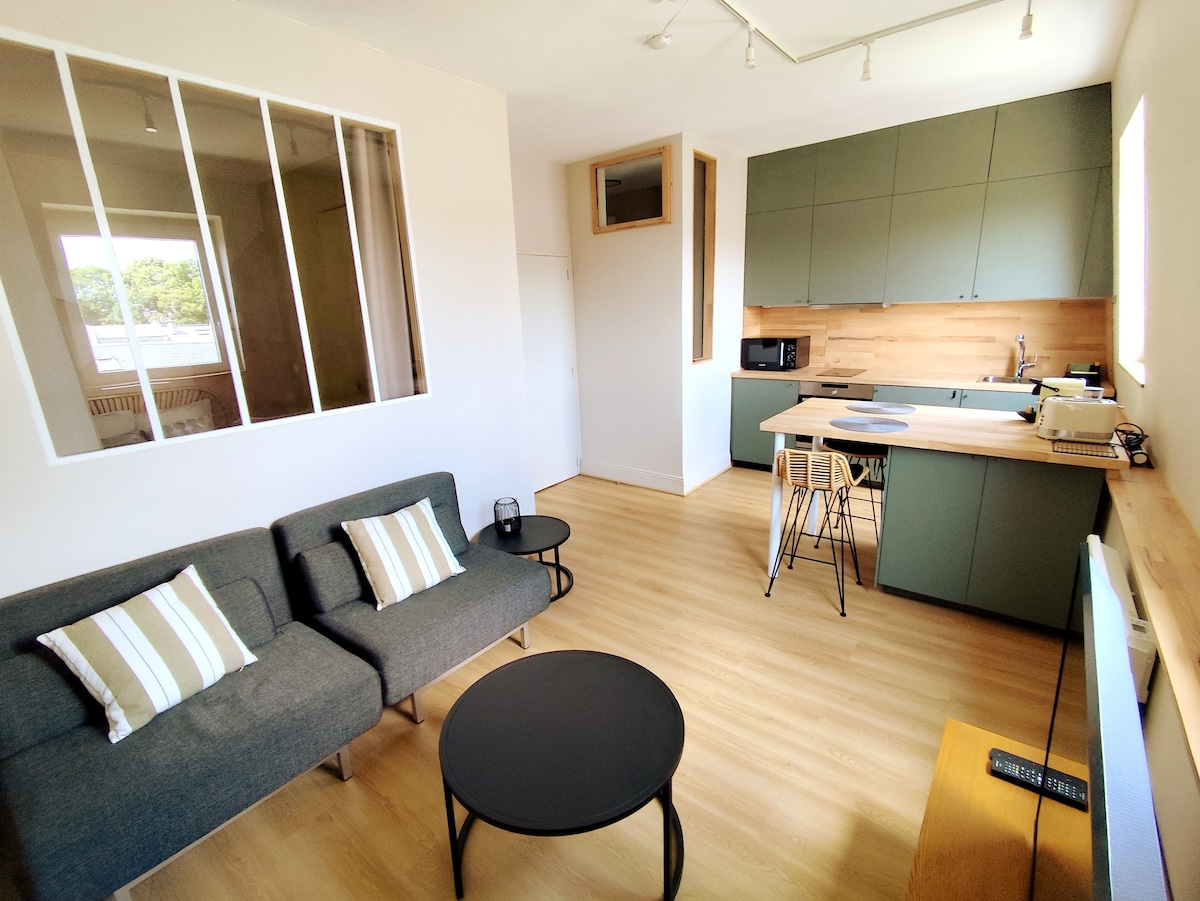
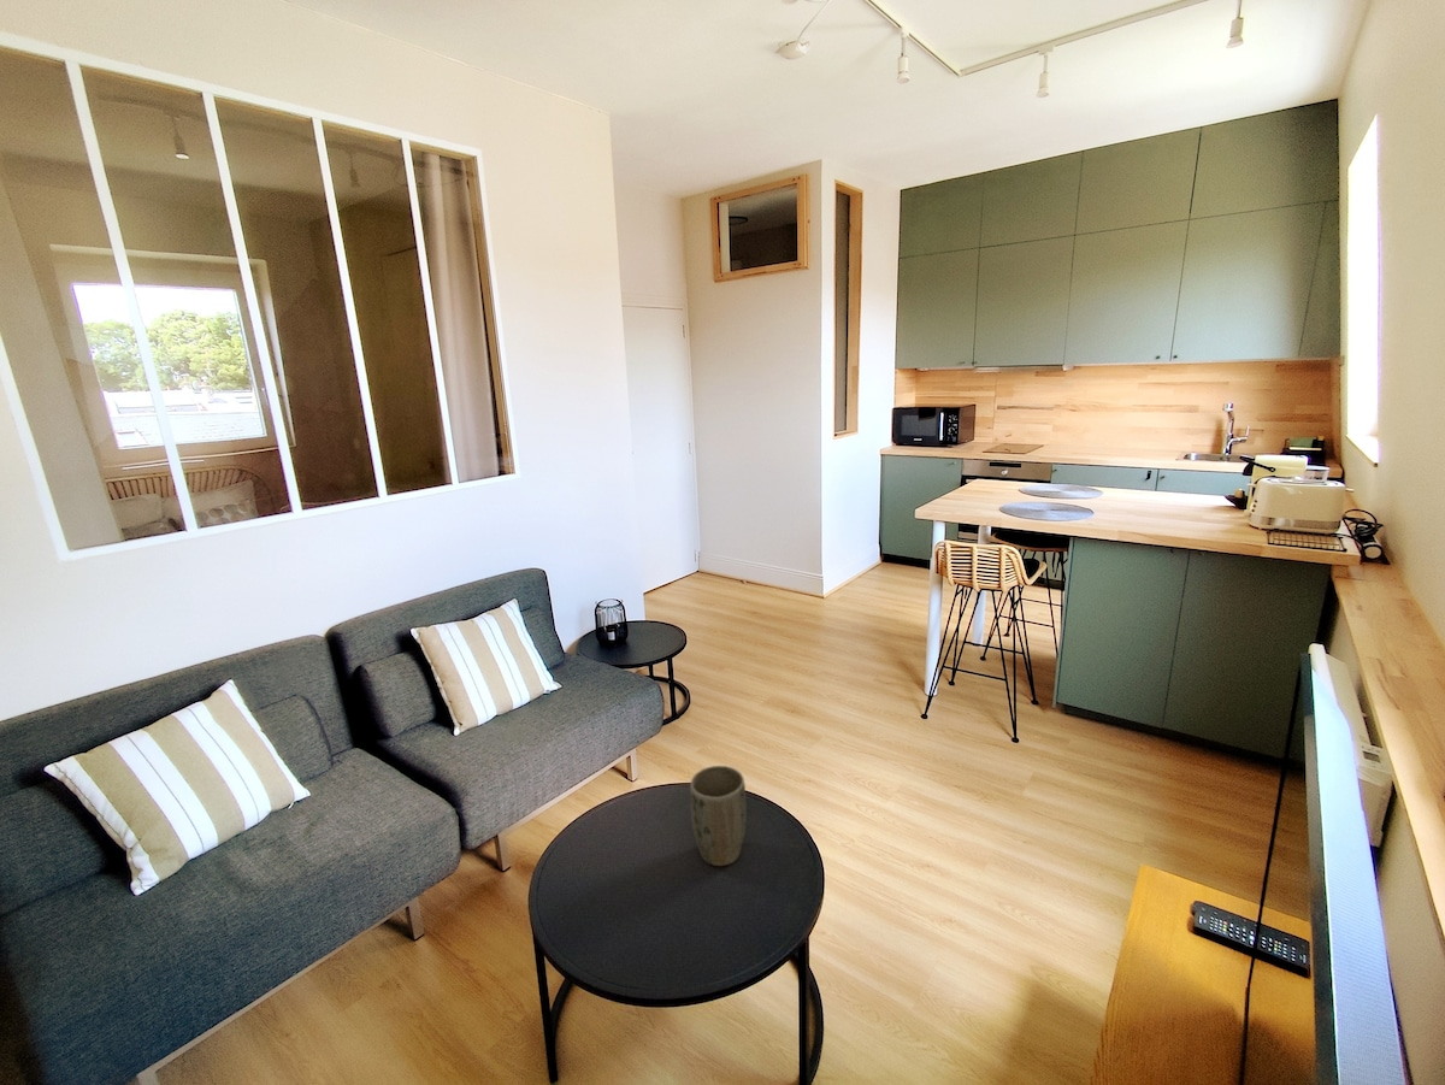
+ plant pot (719, 816)
